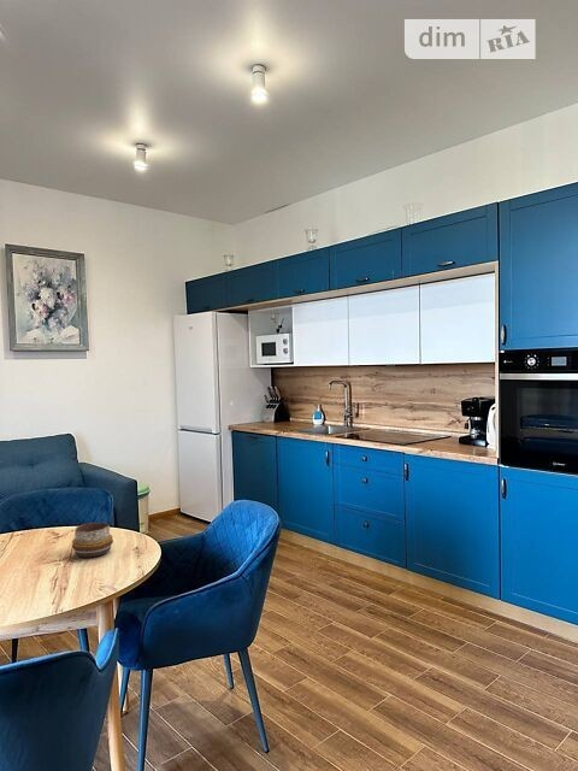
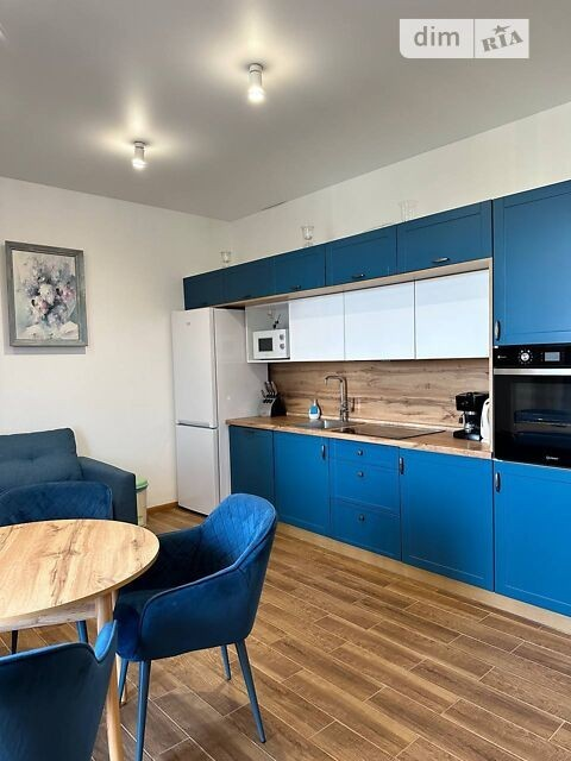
- decorative bowl (93, 540)
